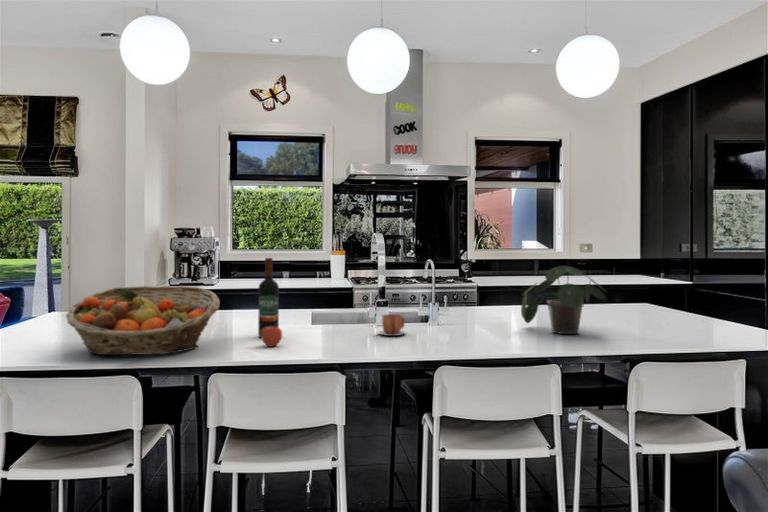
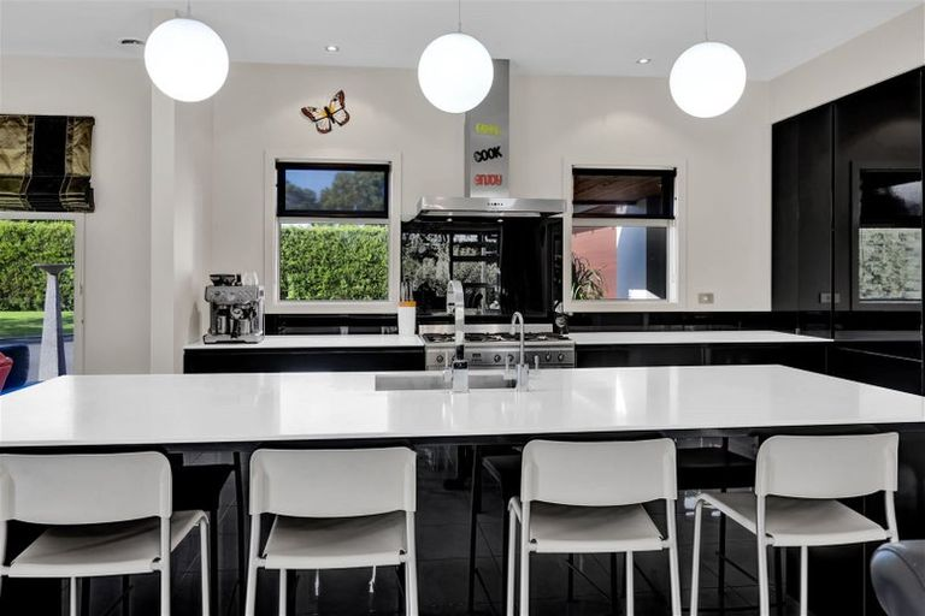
- potted plant (563, 298)
- apple (271, 334)
- wine bottle (268, 297)
- mug (392, 325)
- fruit basket (145, 318)
